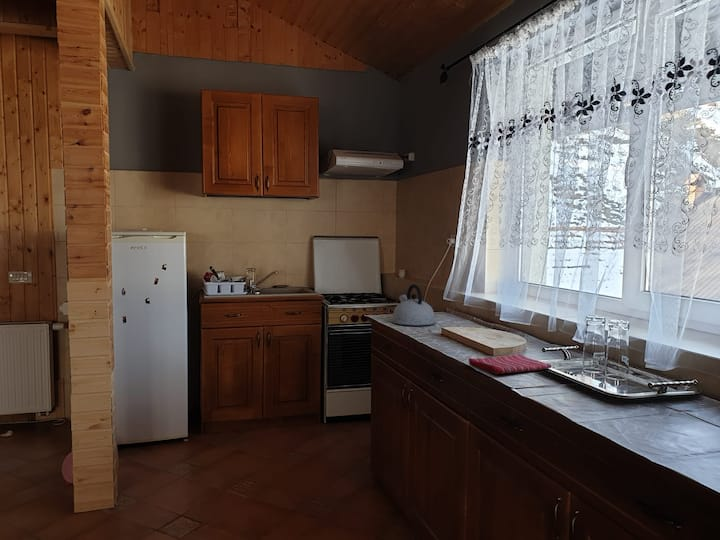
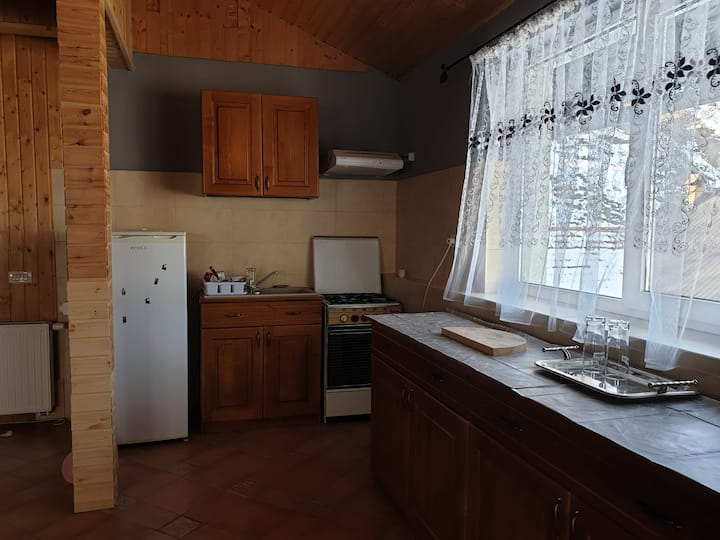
- dish towel (508, 363)
- kettle (412, 303)
